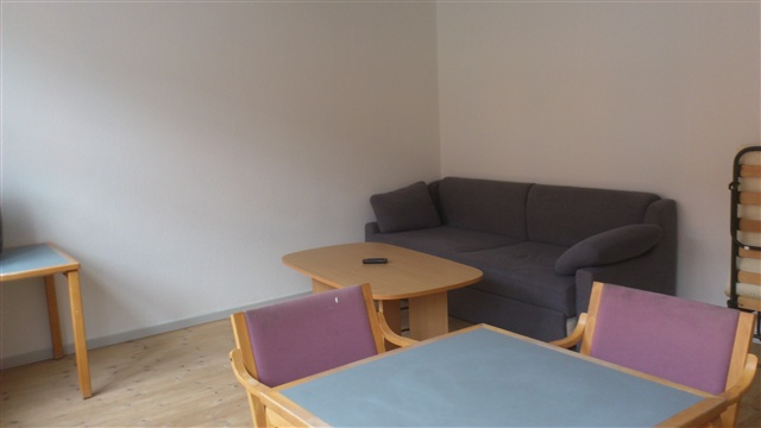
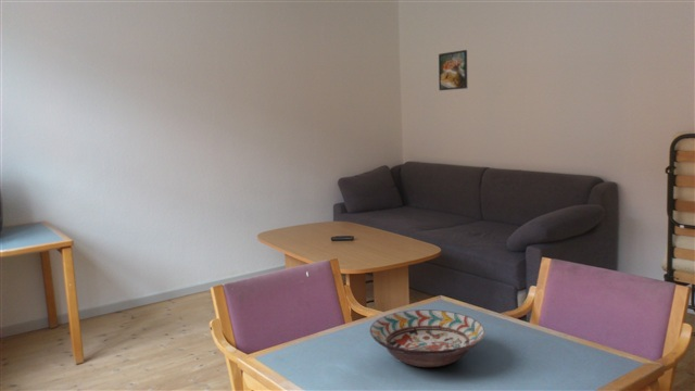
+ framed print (452, 71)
+ decorative bowl (427, 342)
